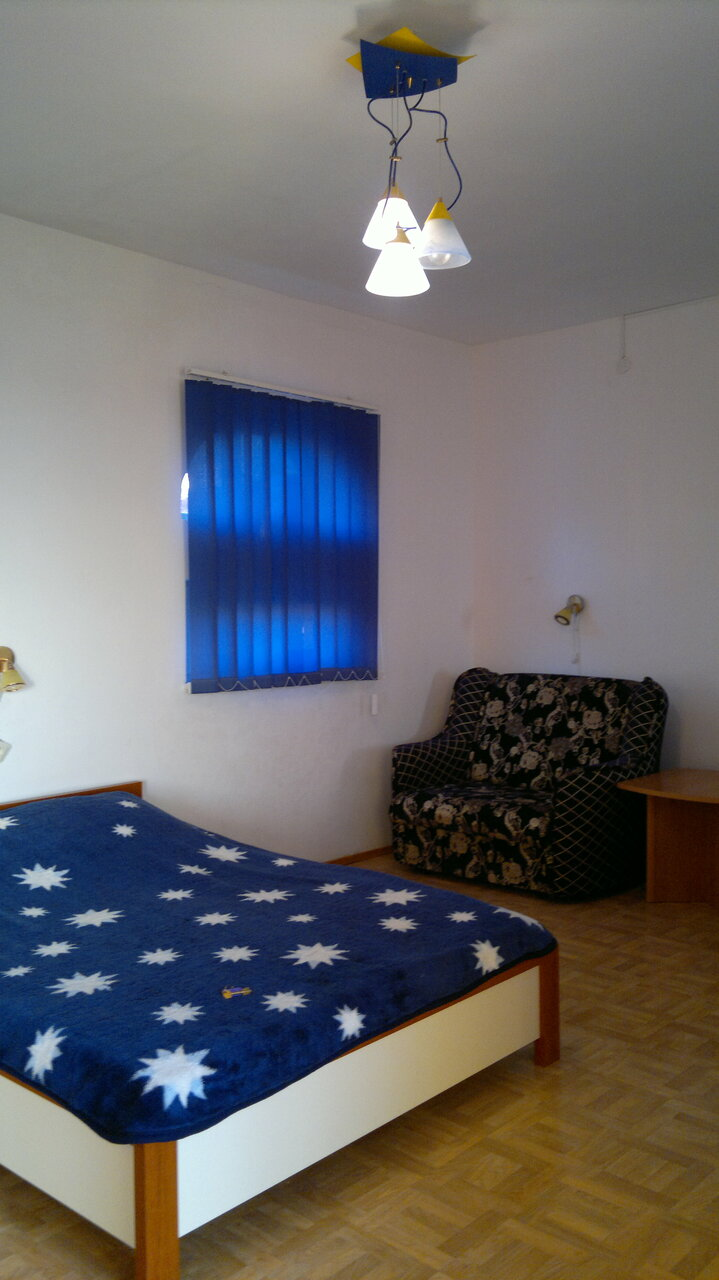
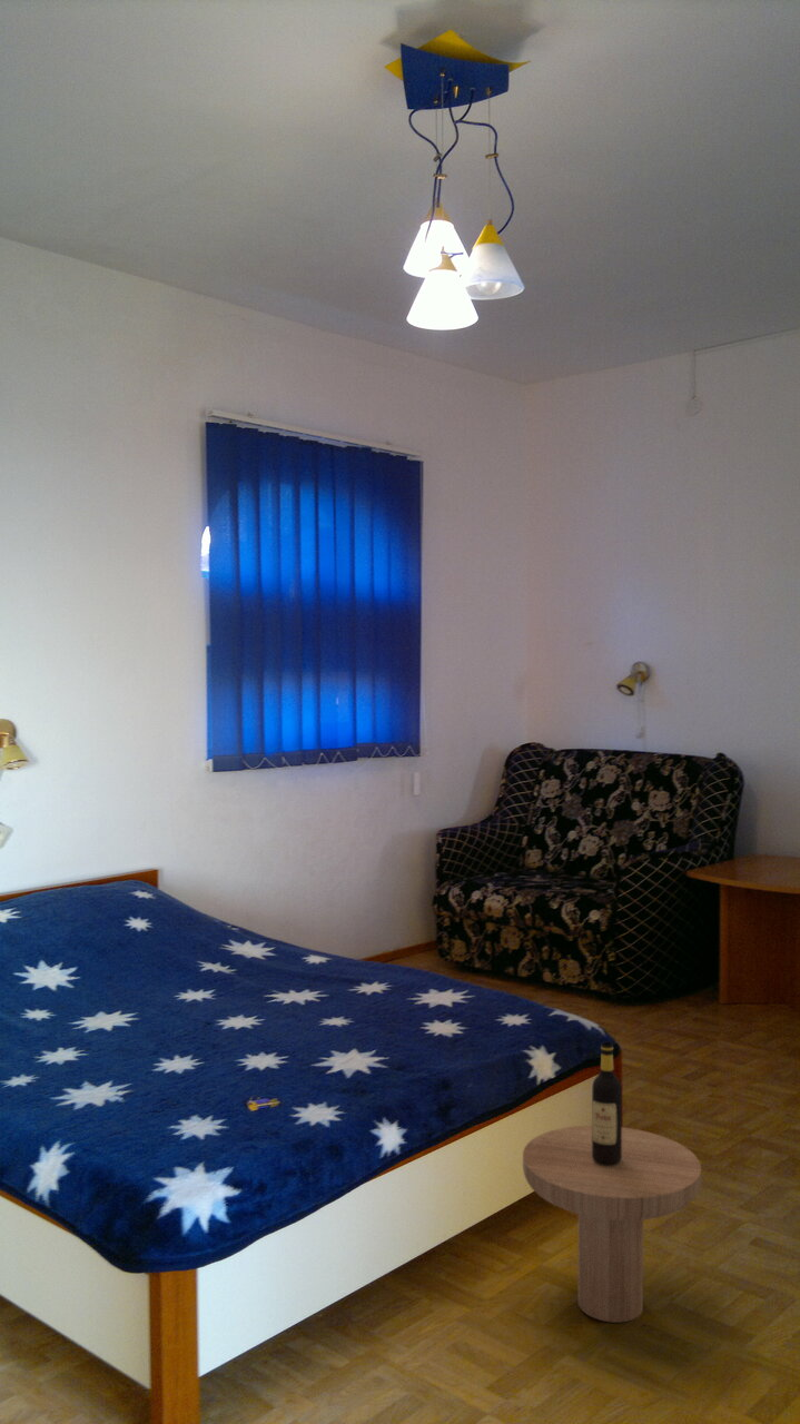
+ side table (610, 1174)
